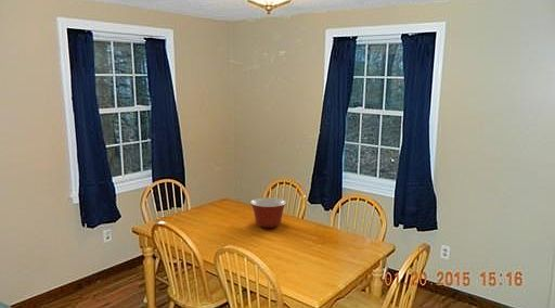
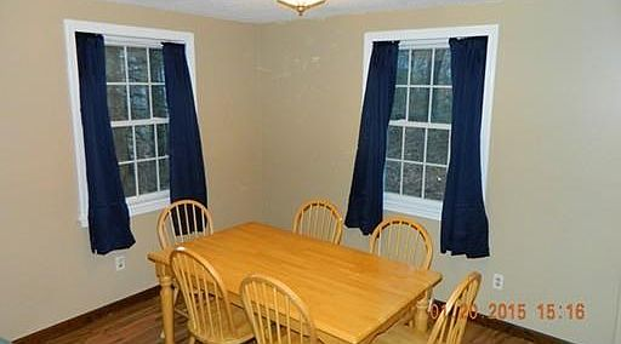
- mixing bowl (268, 213)
